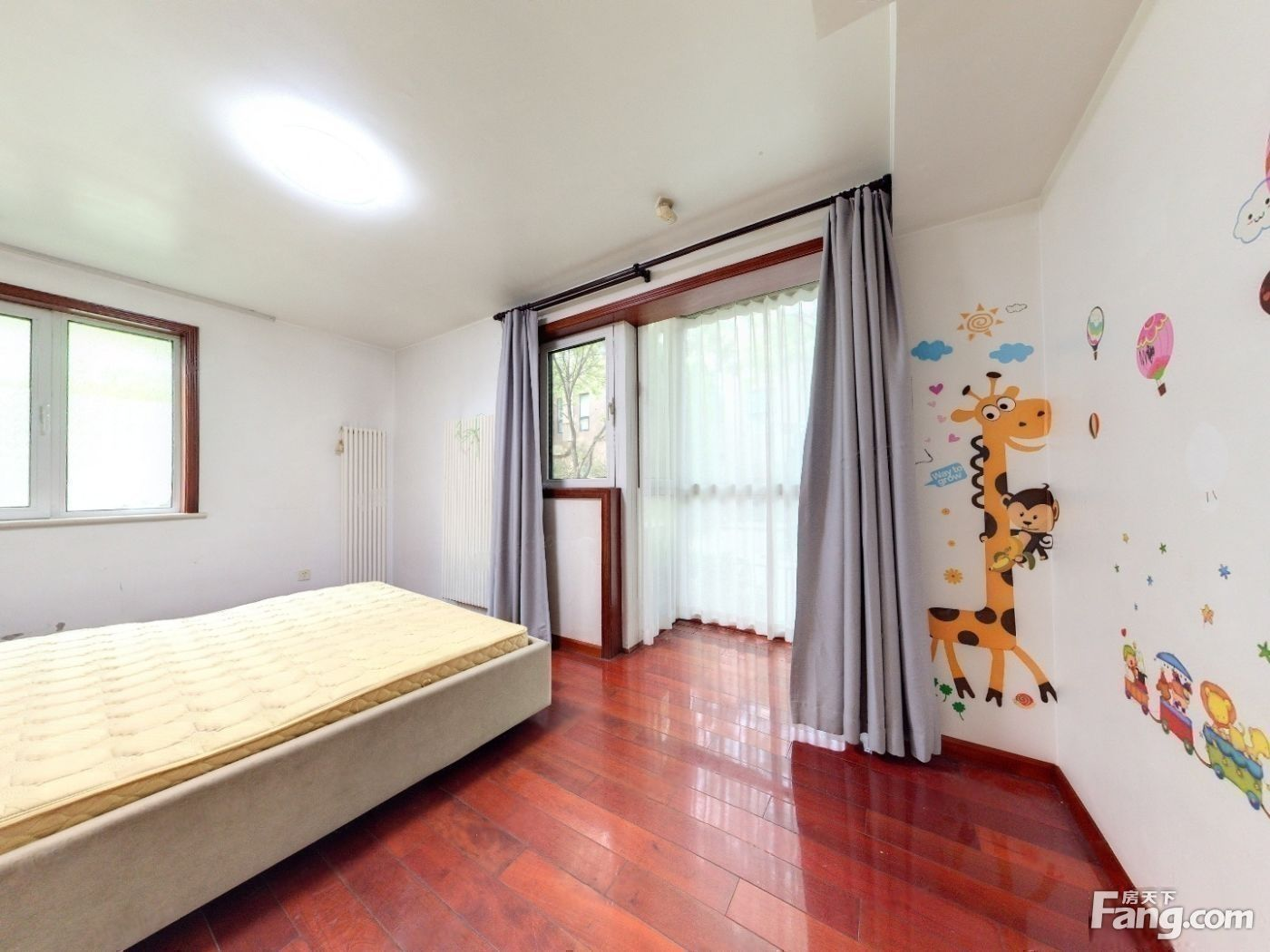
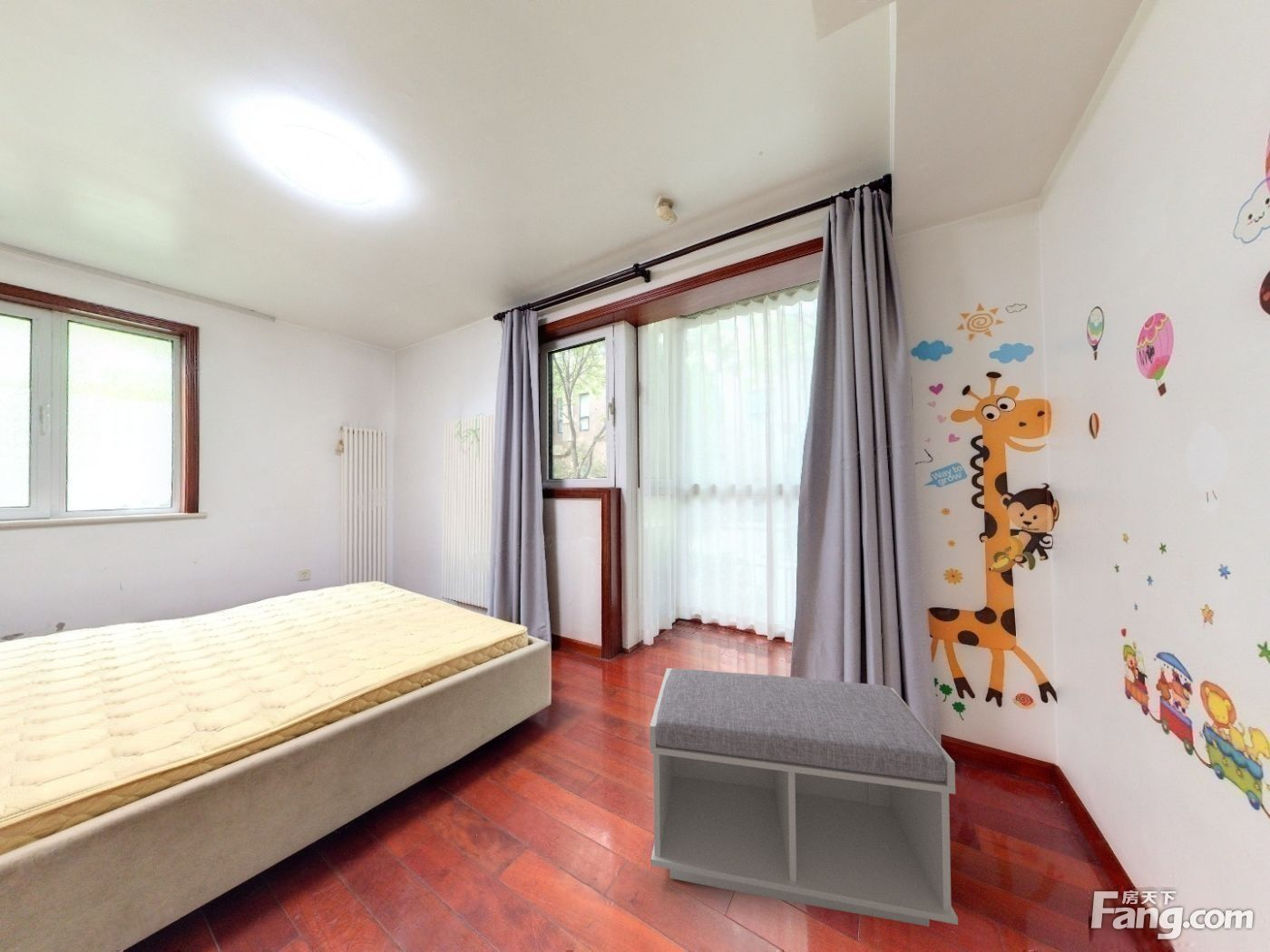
+ bench (782, 774)
